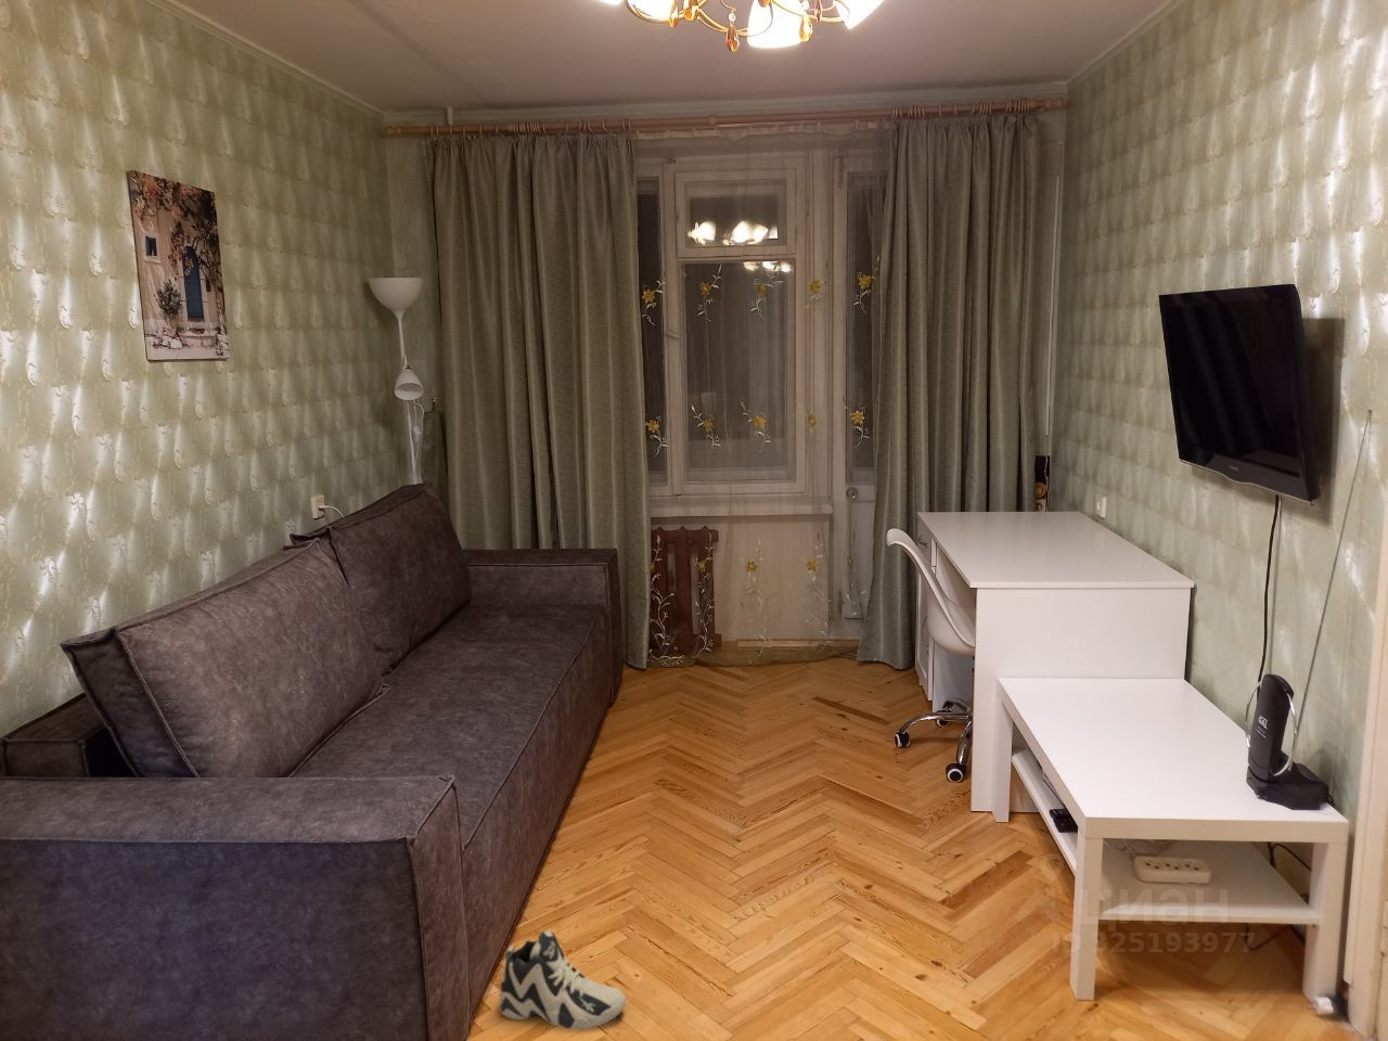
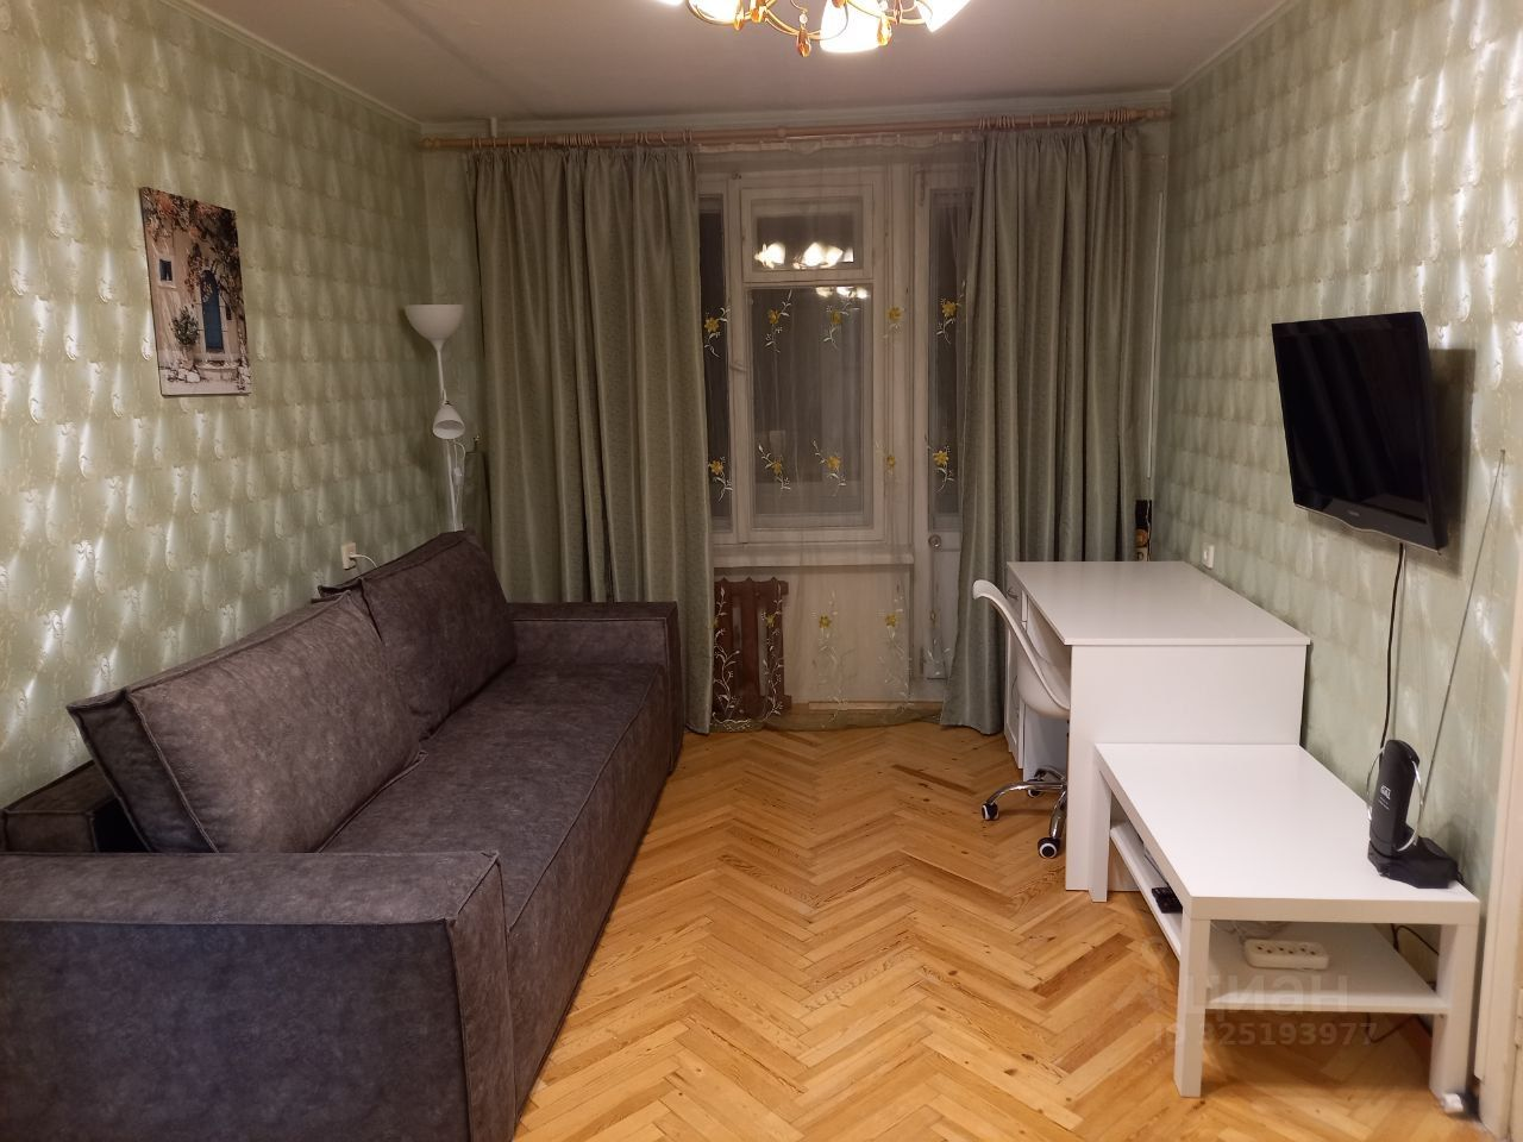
- sneaker (561, 973)
